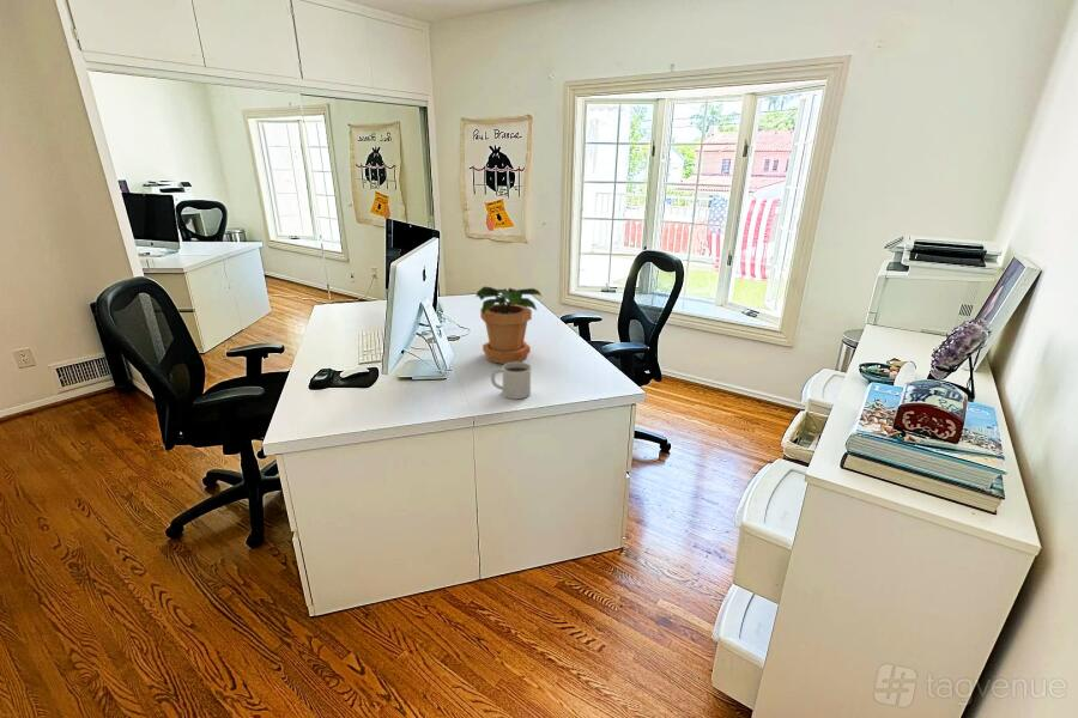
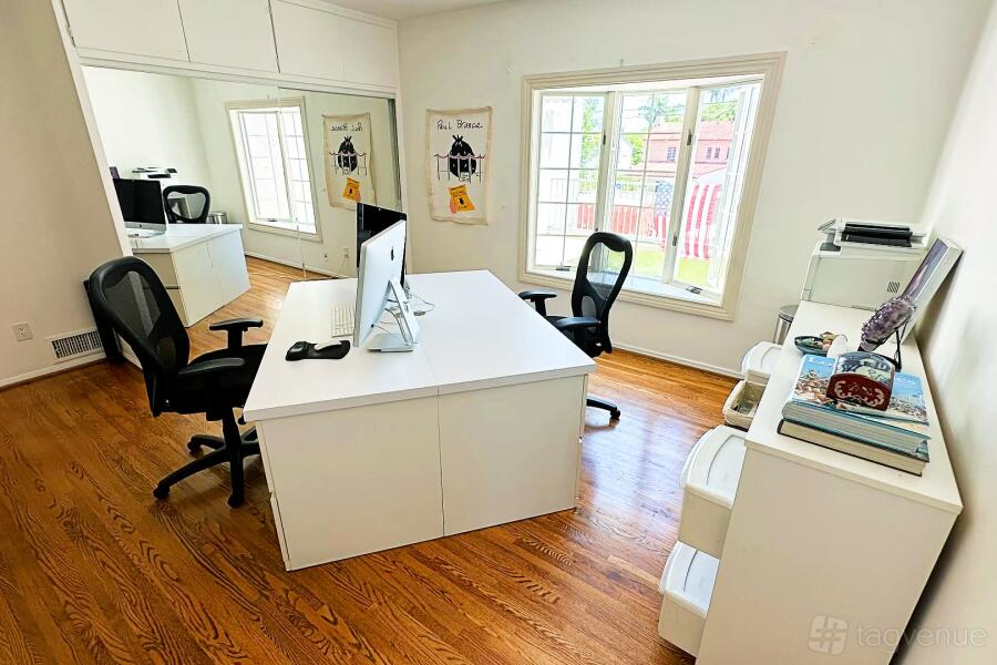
- mug (510, 379)
- potted plant (505, 320)
